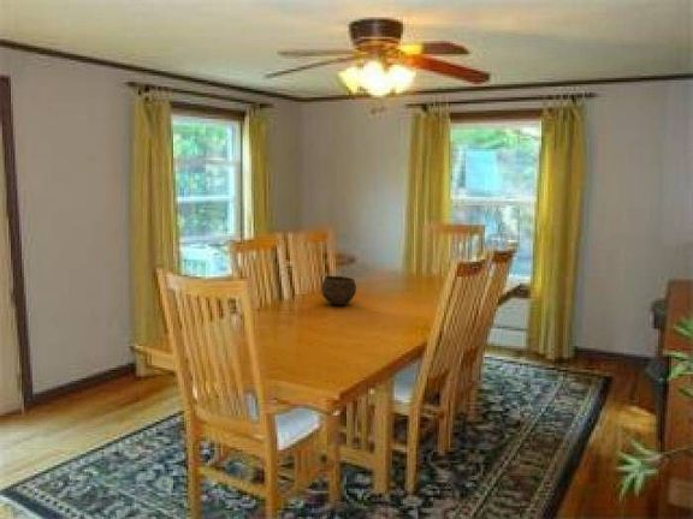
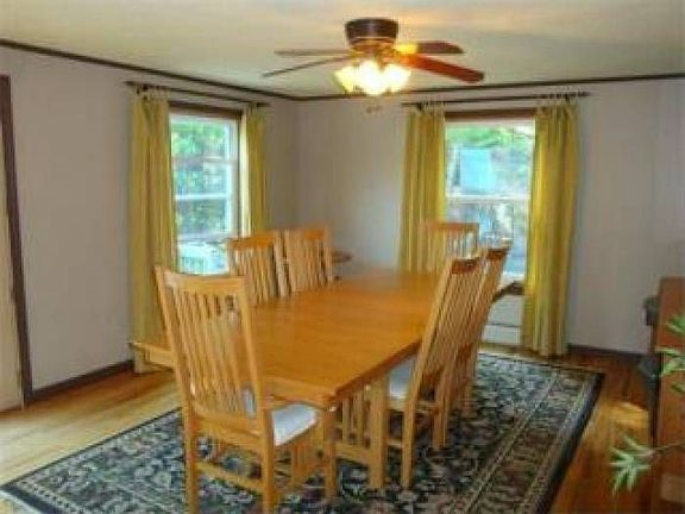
- bowl (338, 290)
